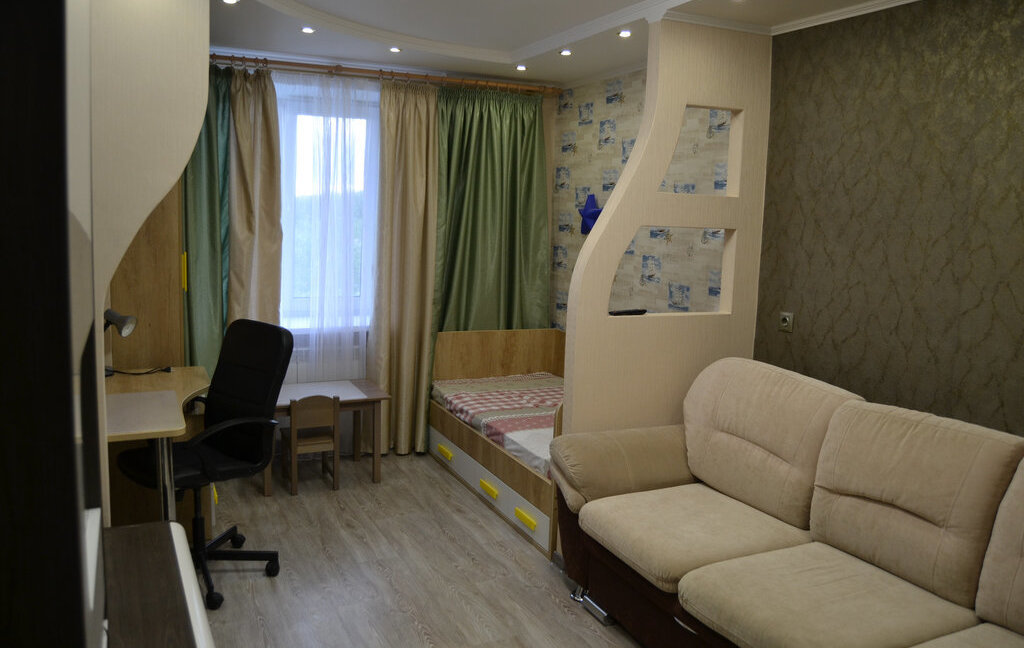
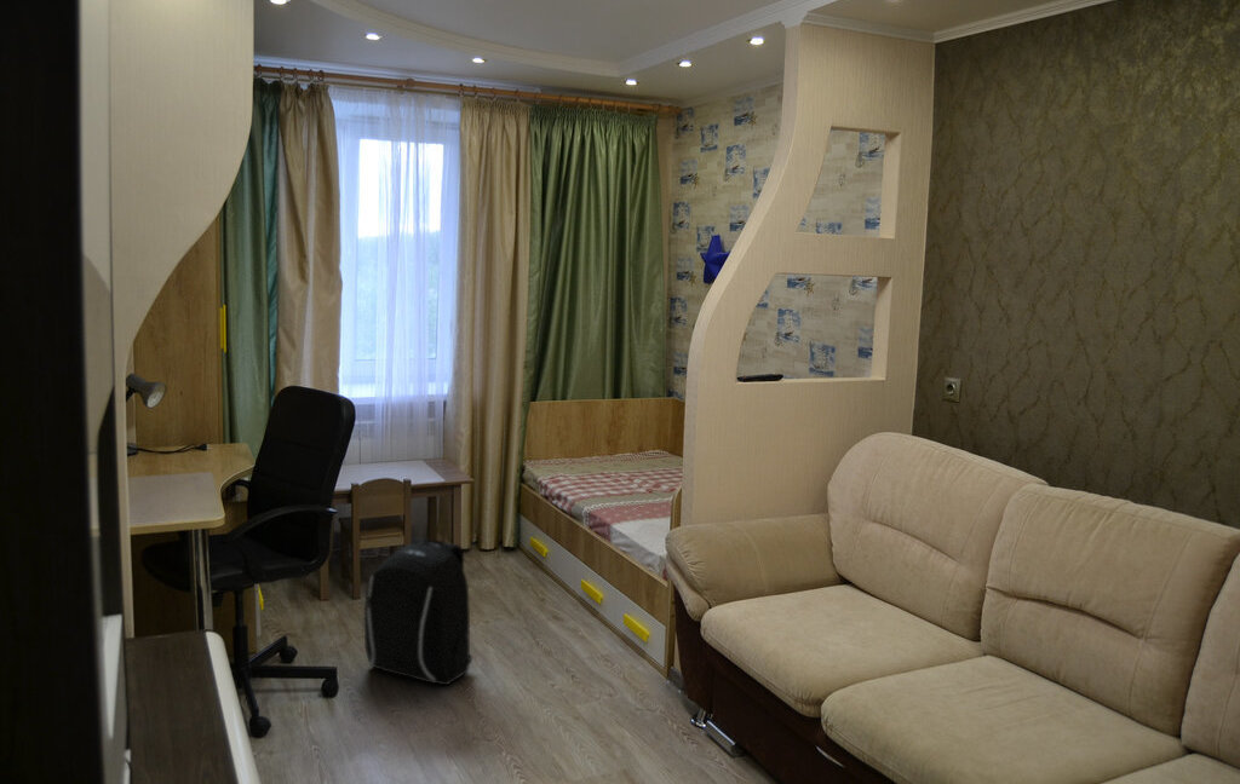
+ backpack (424, 606)
